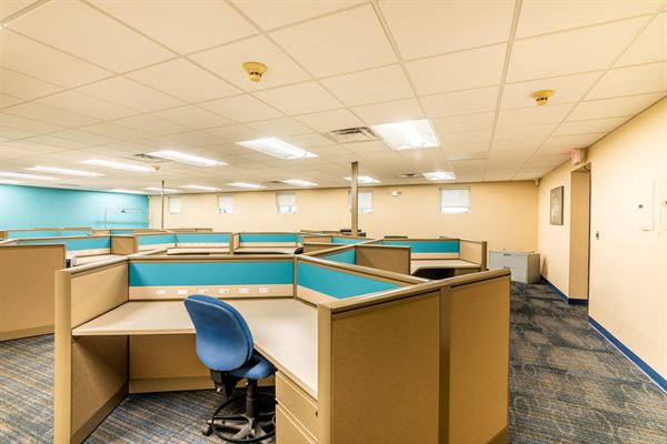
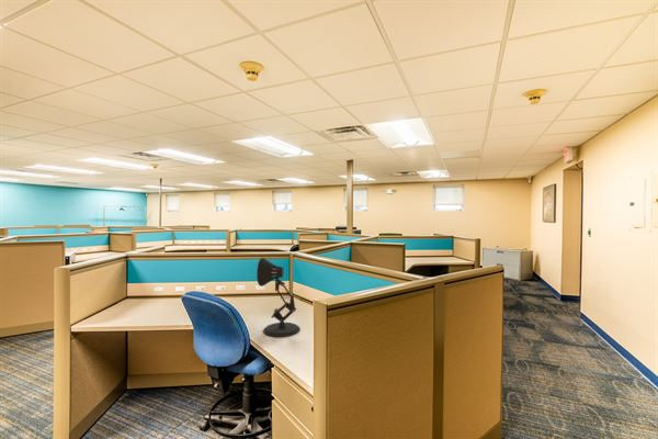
+ desk lamp (280, 293)
